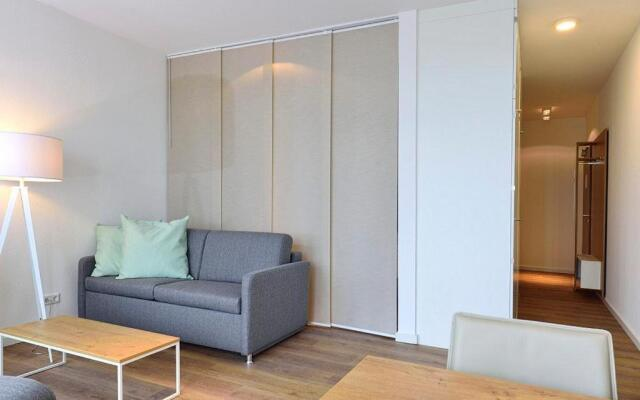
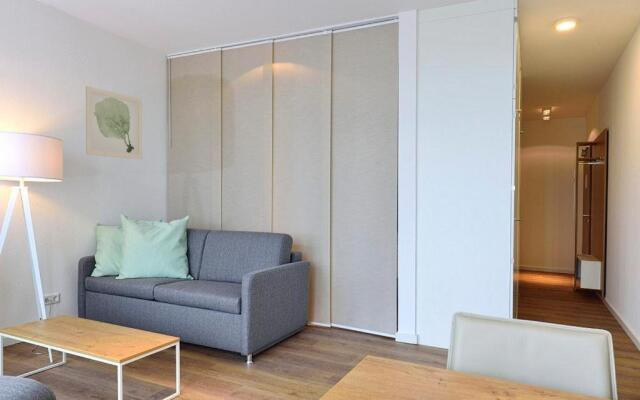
+ wall art (115, 125)
